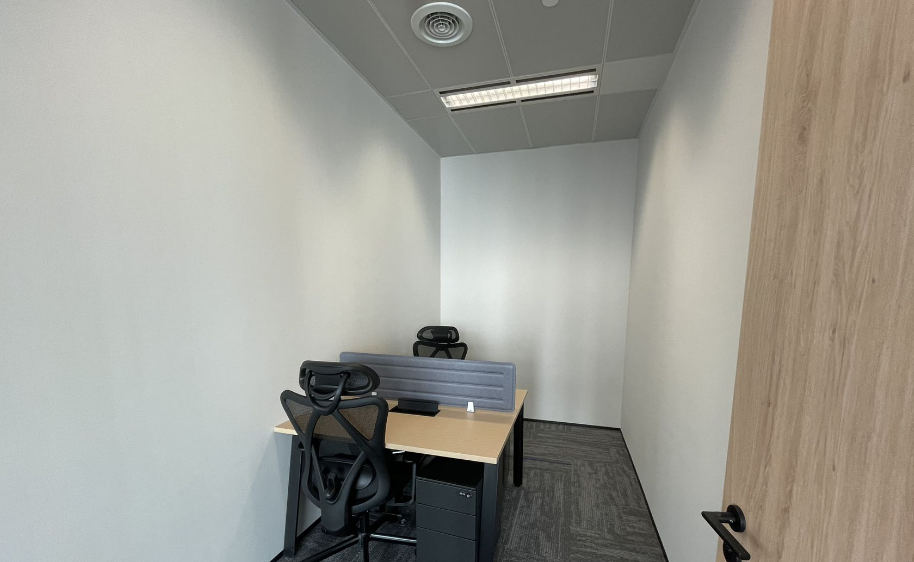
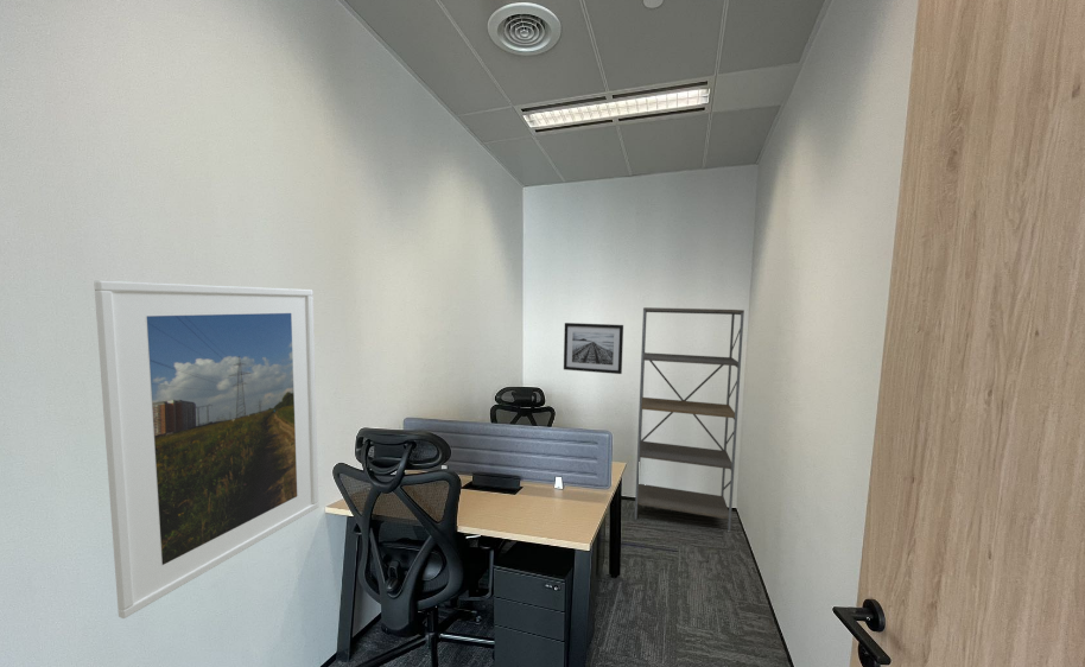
+ shelving unit (684, 412)
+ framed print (234, 421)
+ wall art (592, 348)
